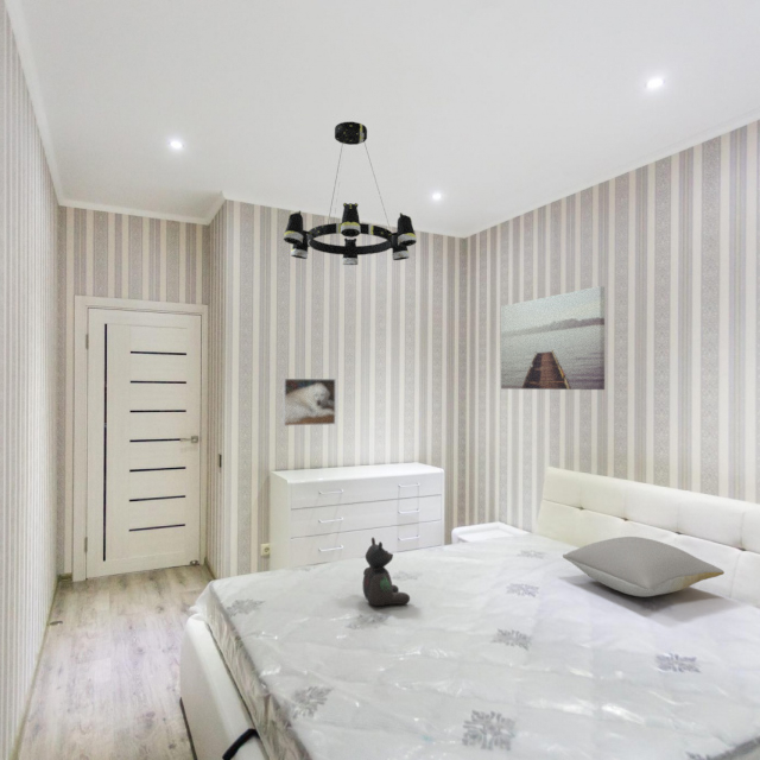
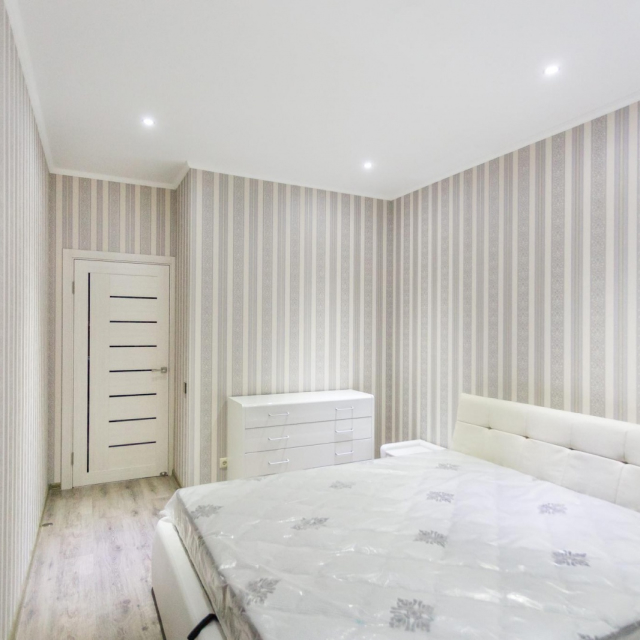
- chandelier (350, 203)
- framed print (309, 401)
- stuffed bear (385, 570)
- wall art (546, 343)
- pillow (639, 563)
